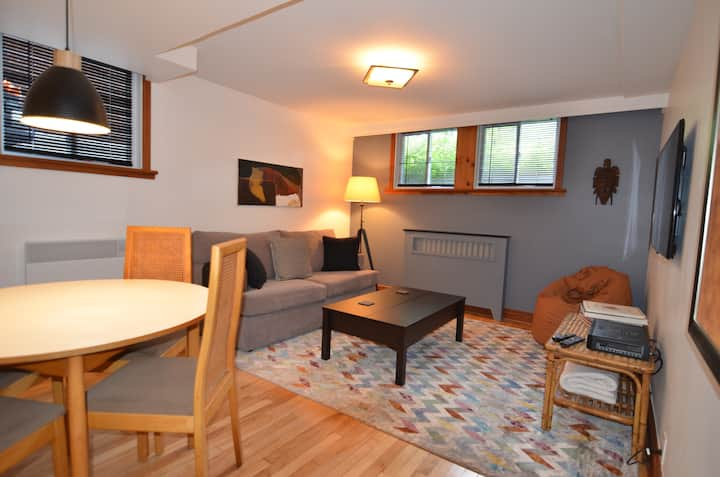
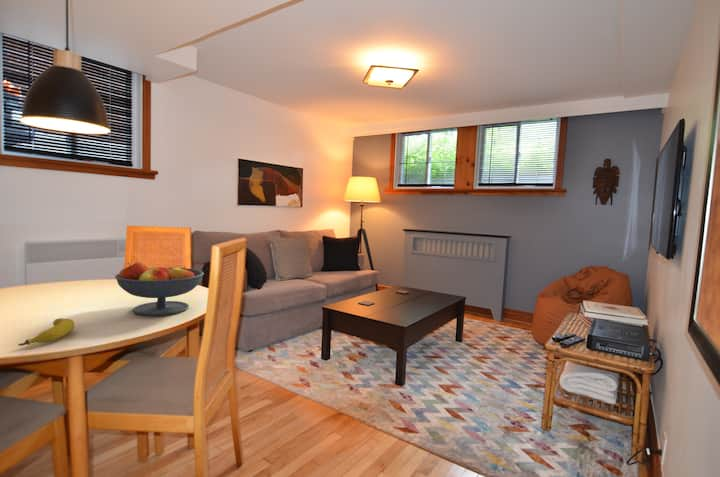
+ fruit bowl (161, 285)
+ fruit (49, 329)
